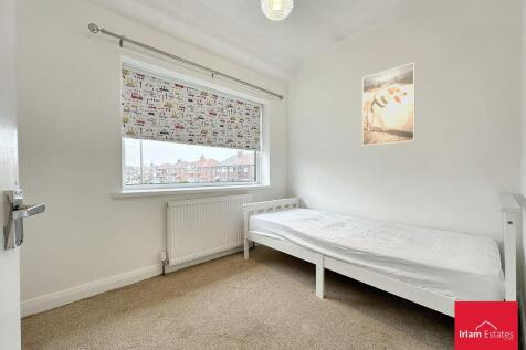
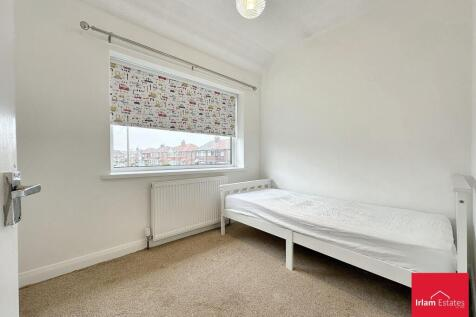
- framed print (387, 107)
